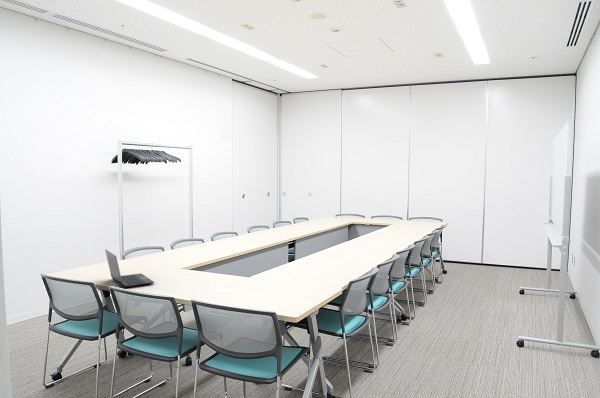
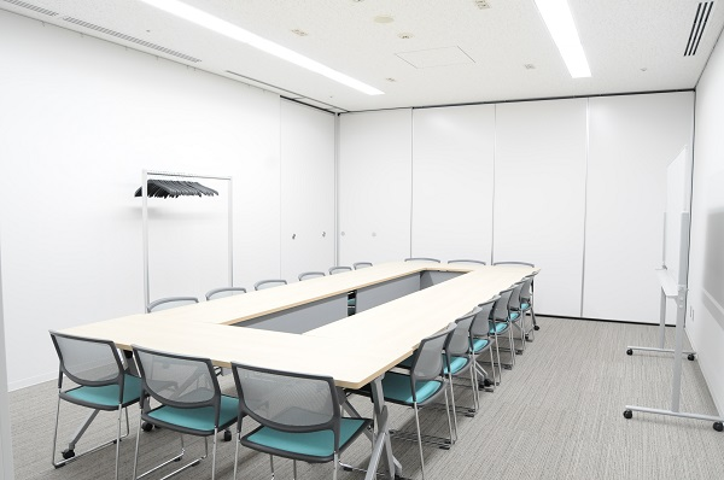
- laptop computer (132, 274)
